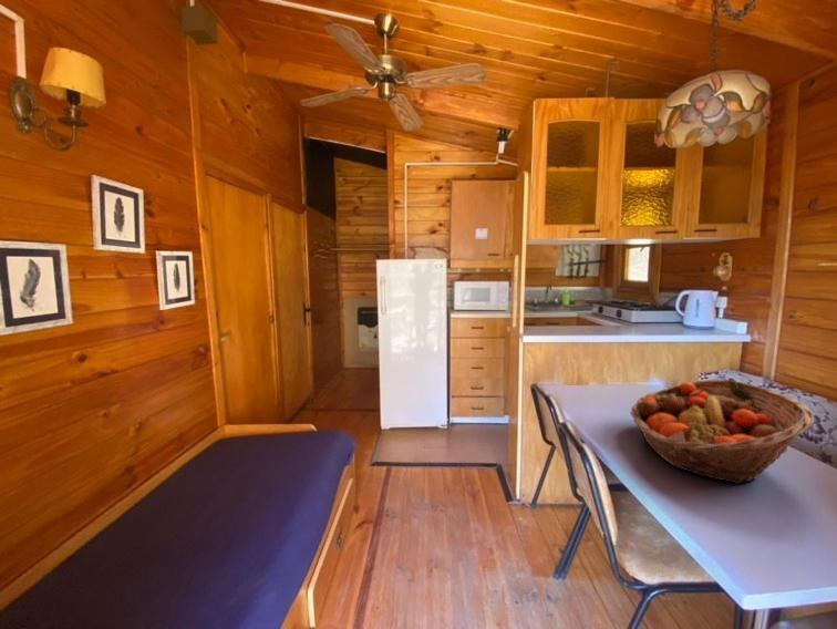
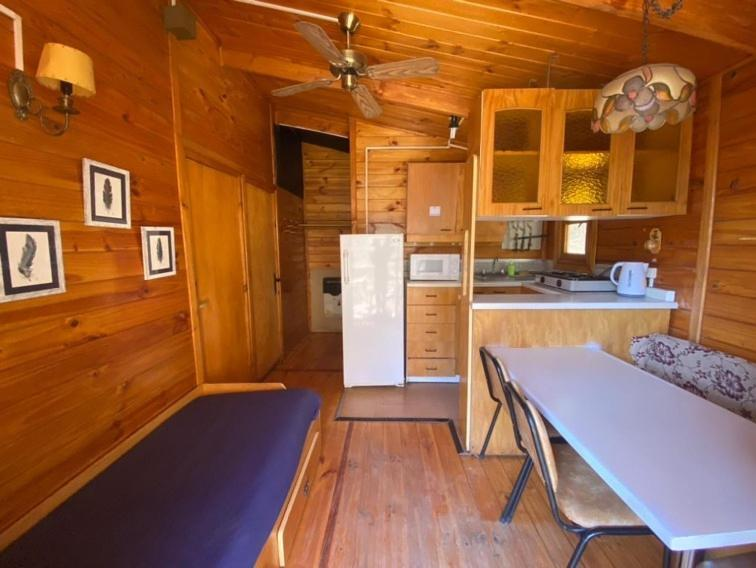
- fruit basket (709, 422)
